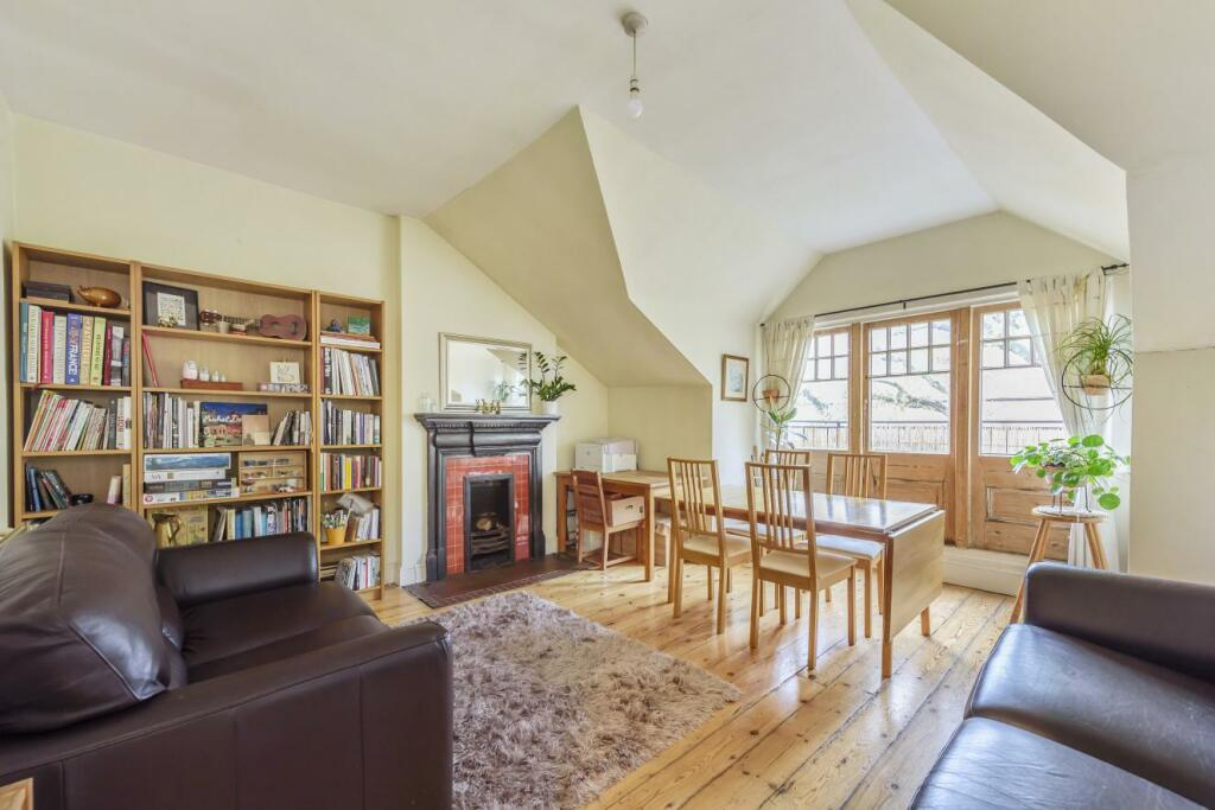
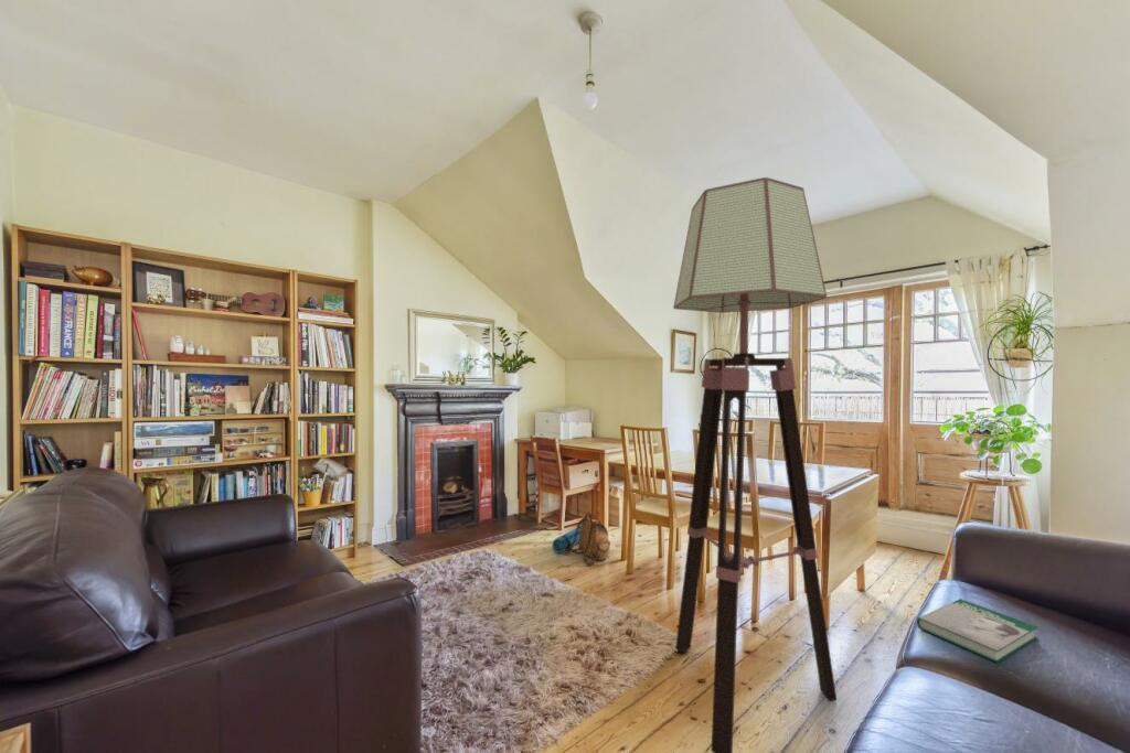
+ book (976, 626)
+ floor lamp (744, 443)
+ backpack (580, 529)
